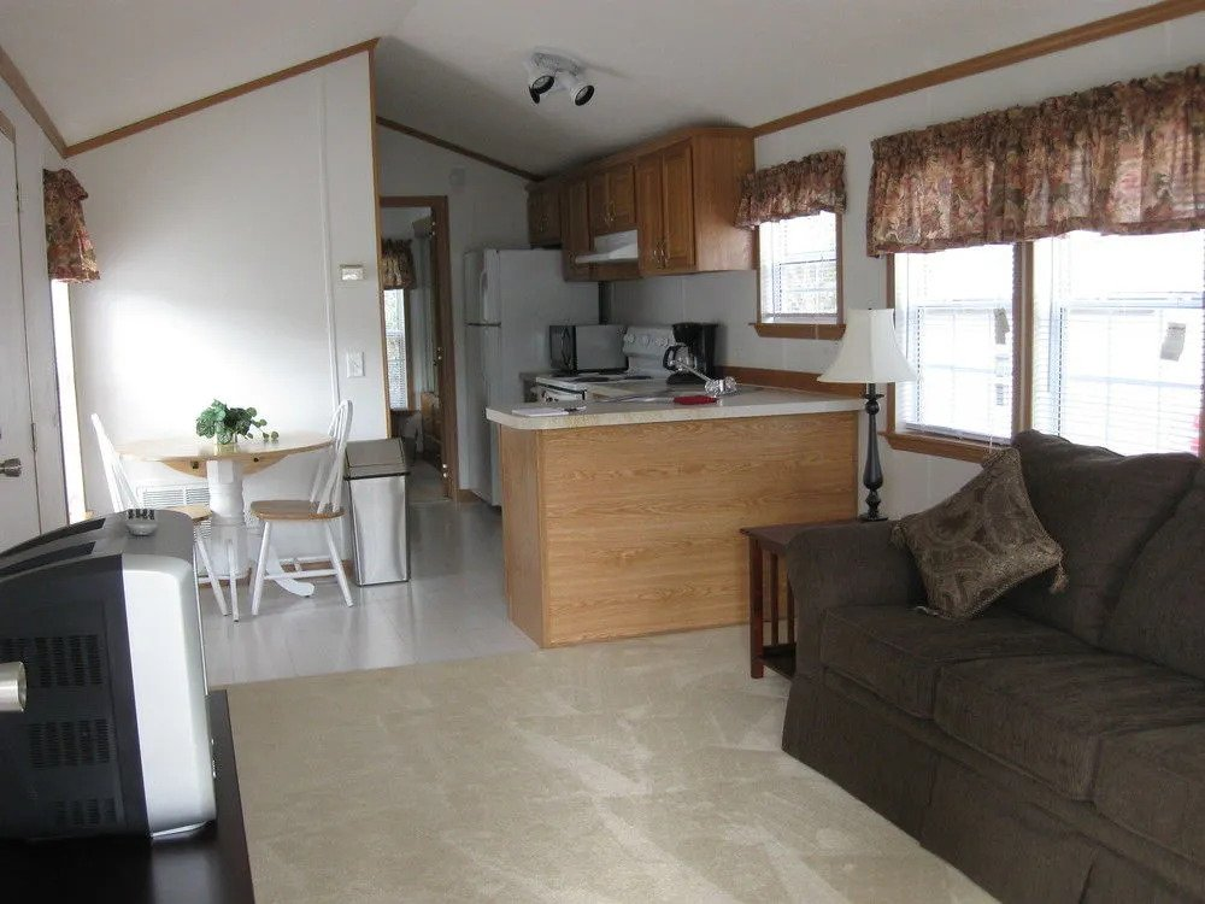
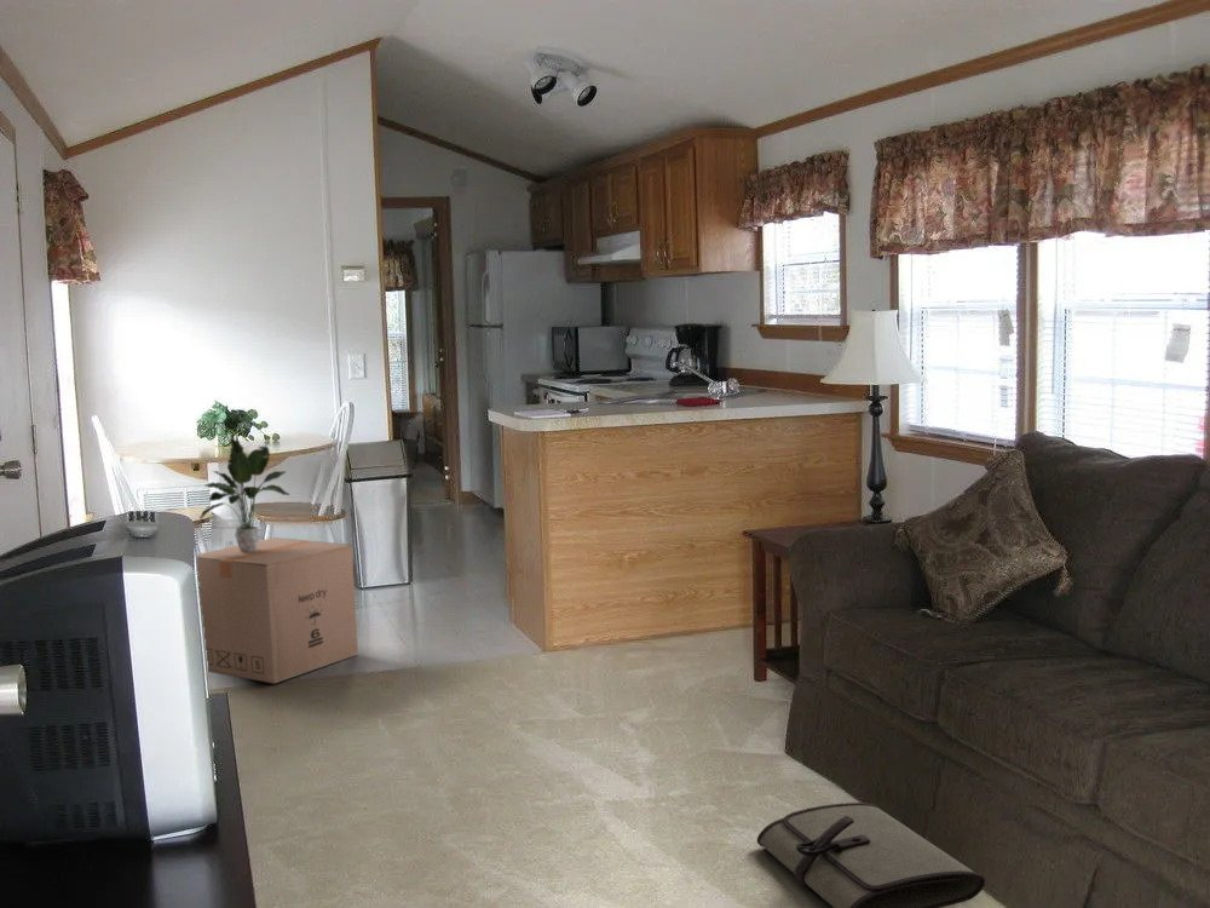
+ cardboard box (273, 605)
+ tool roll (864, 844)
+ potted plant (247, 492)
